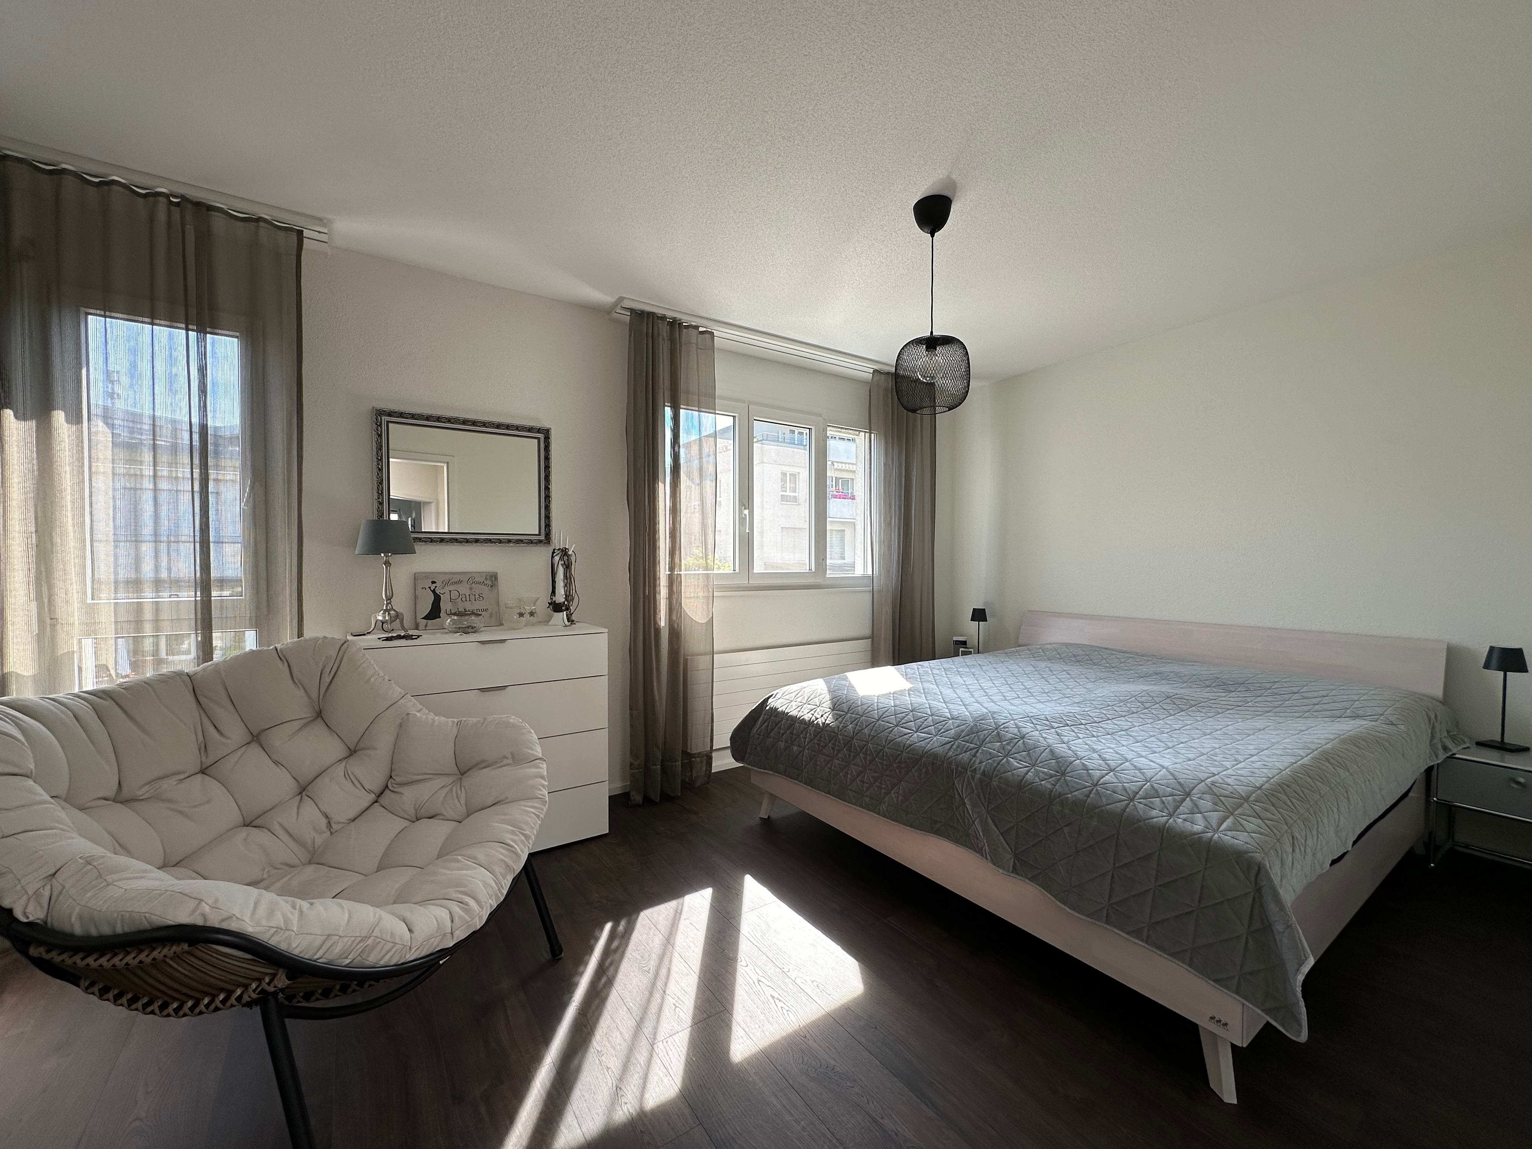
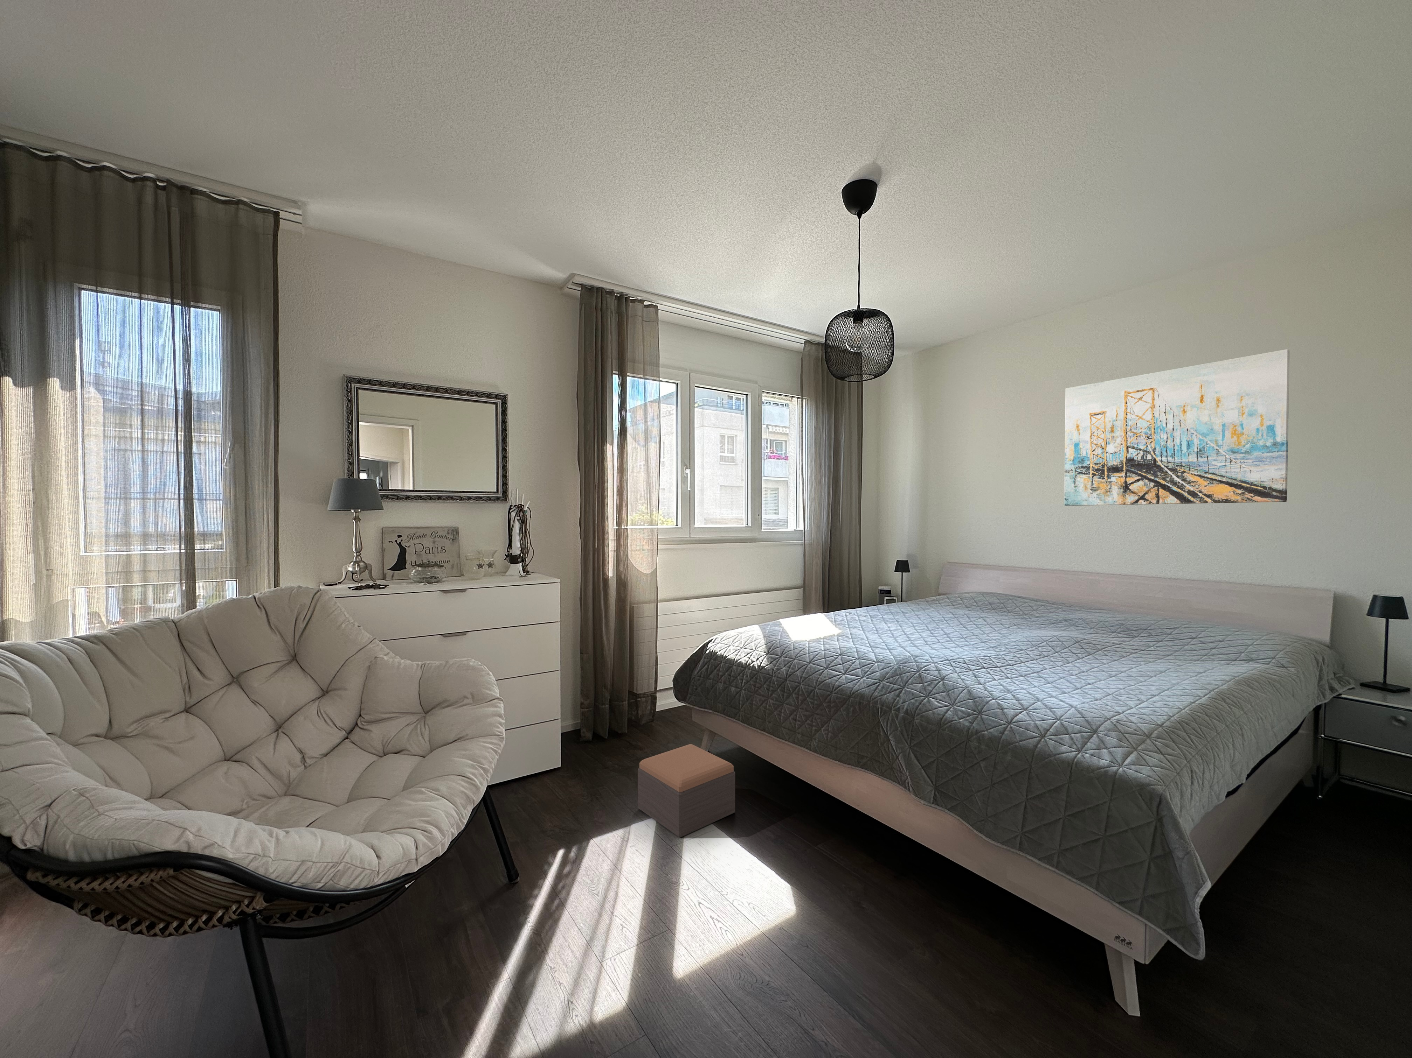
+ footstool (686, 785)
+ wall art (1162, 438)
